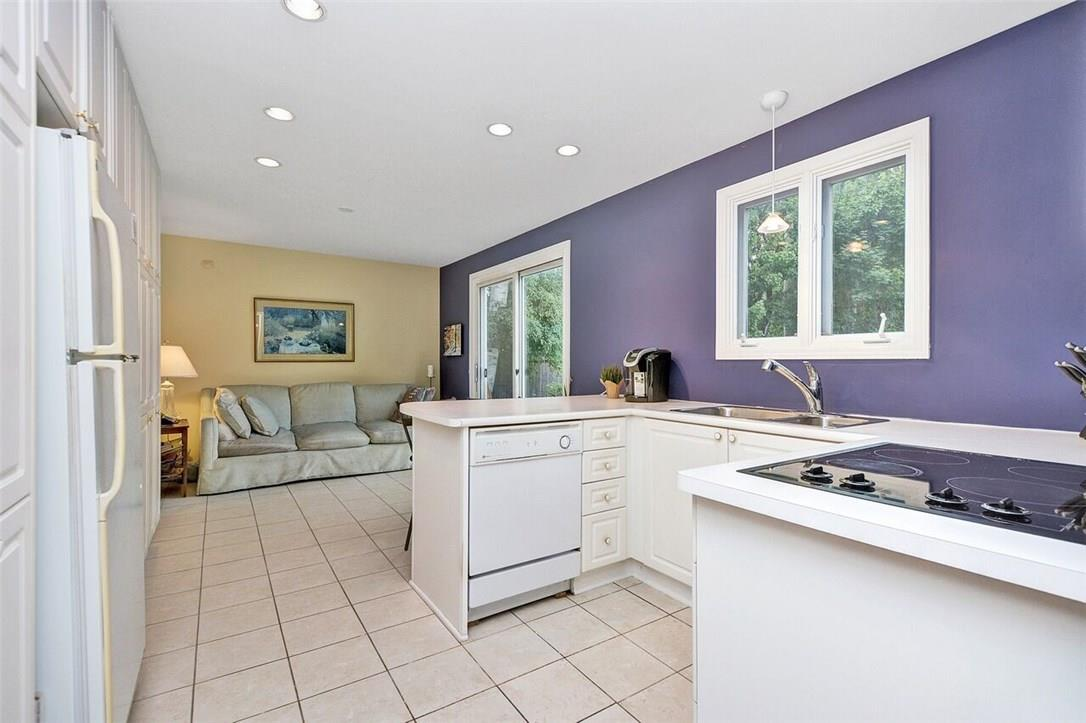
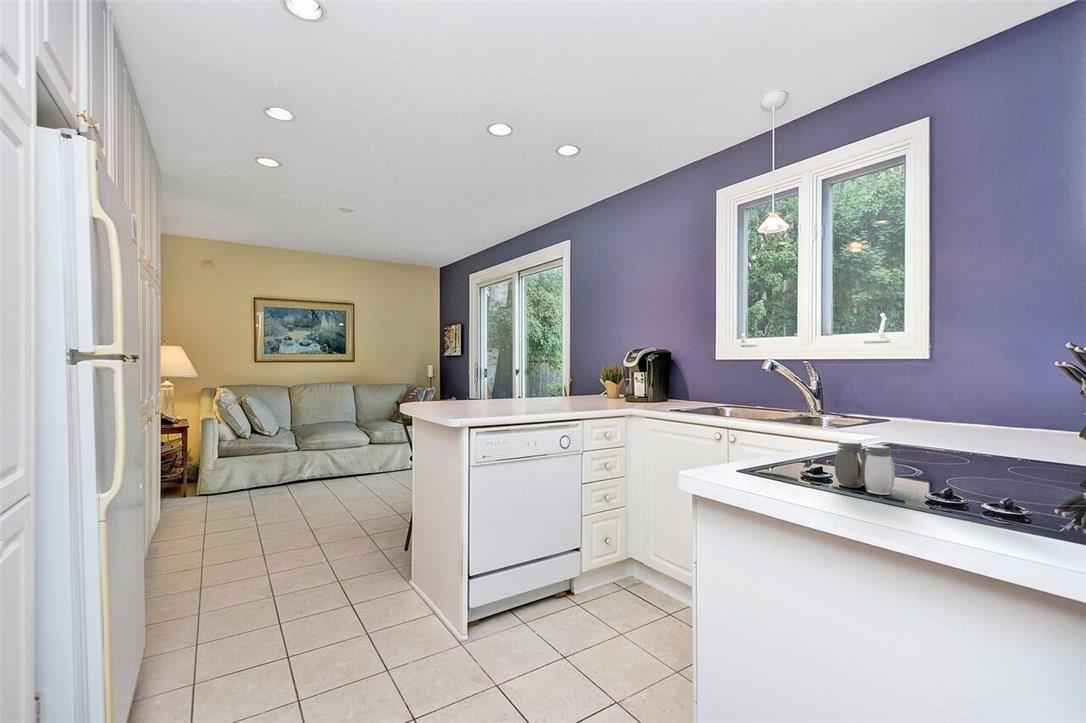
+ salt and pepper shaker (863, 465)
